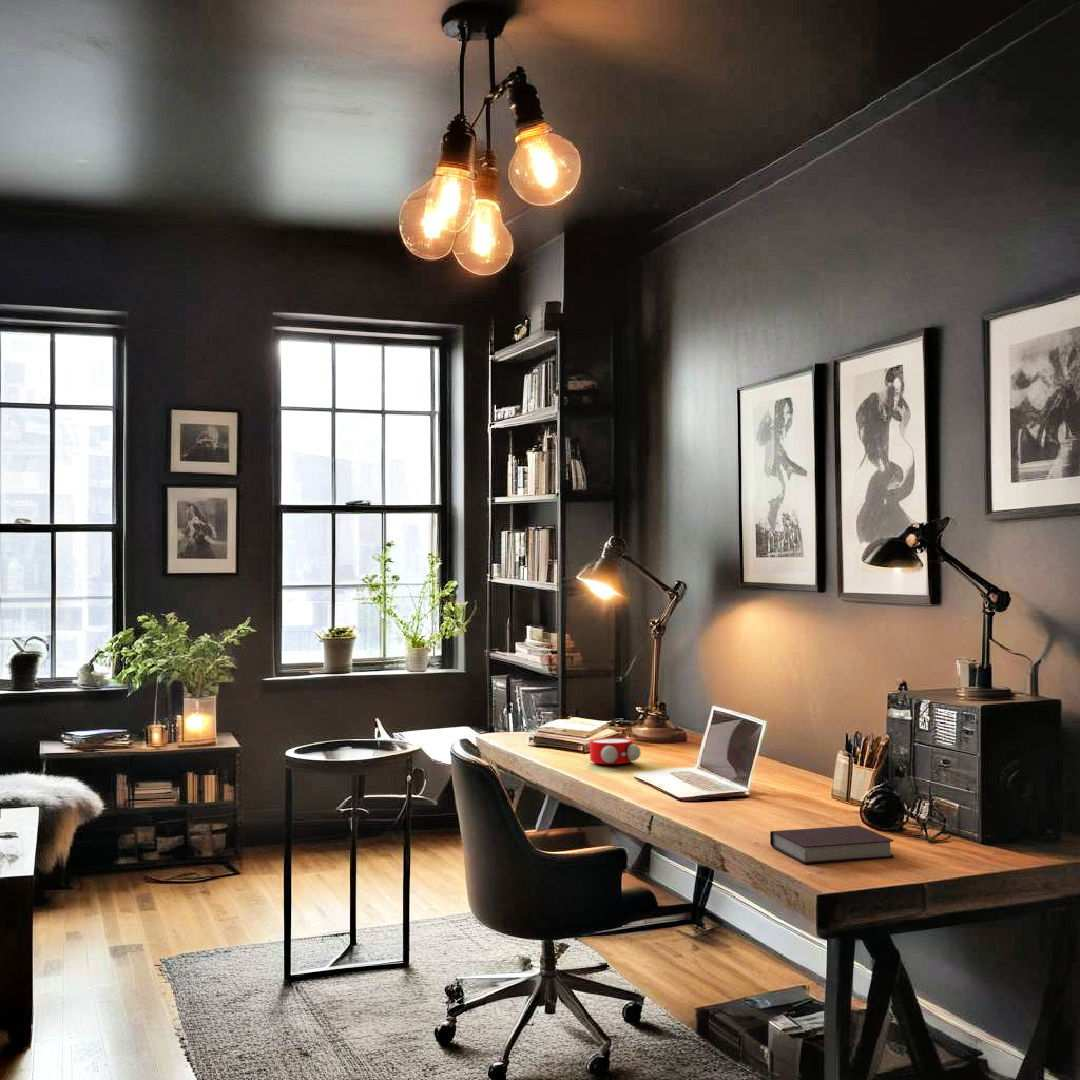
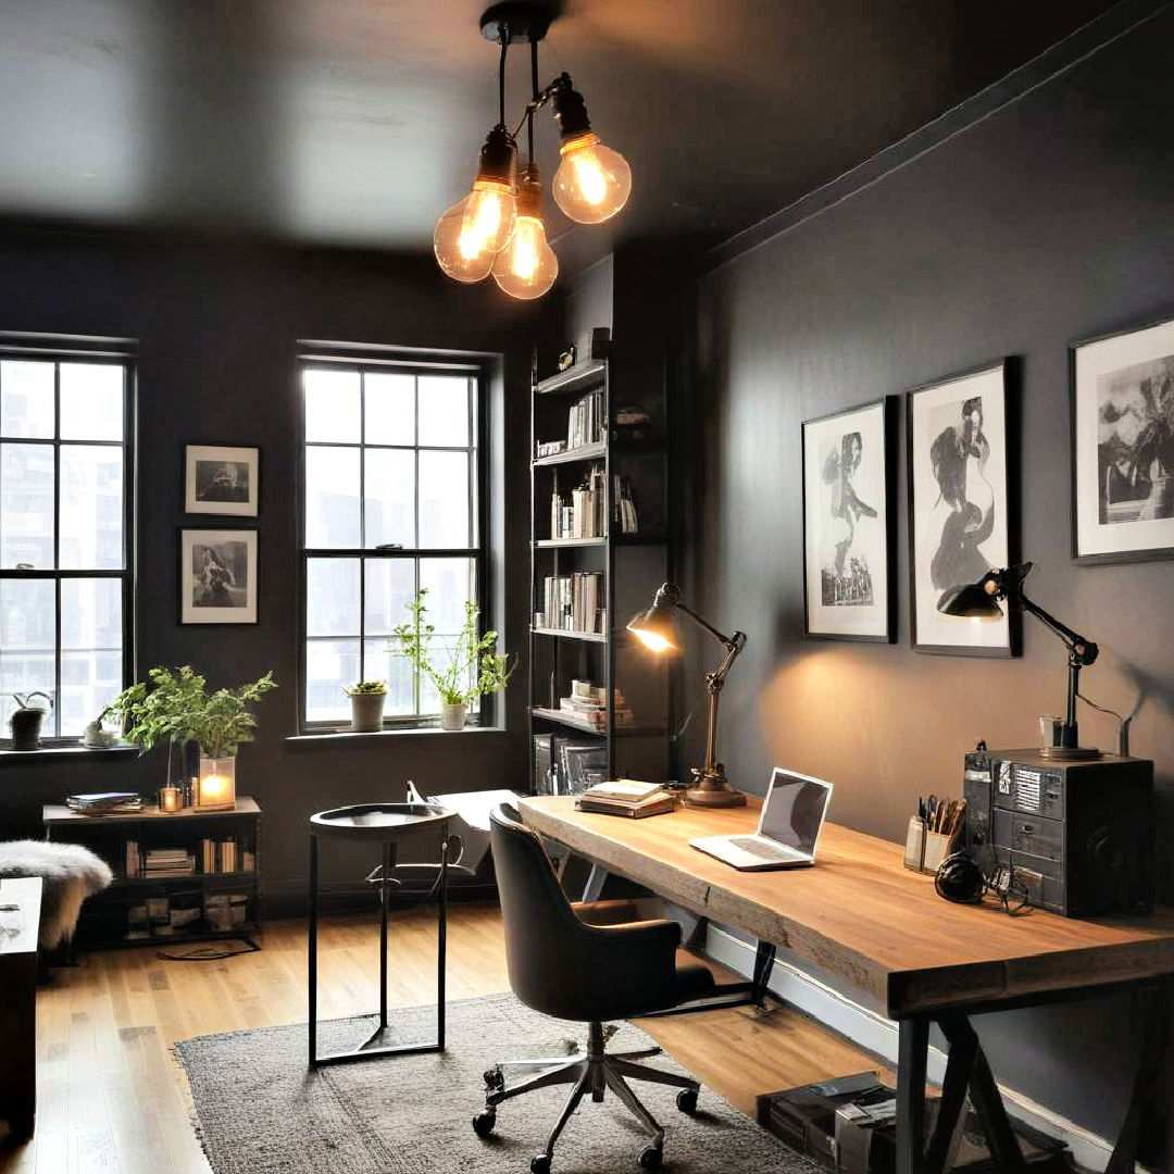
- alarm clock (611, 751)
- book (831, 843)
